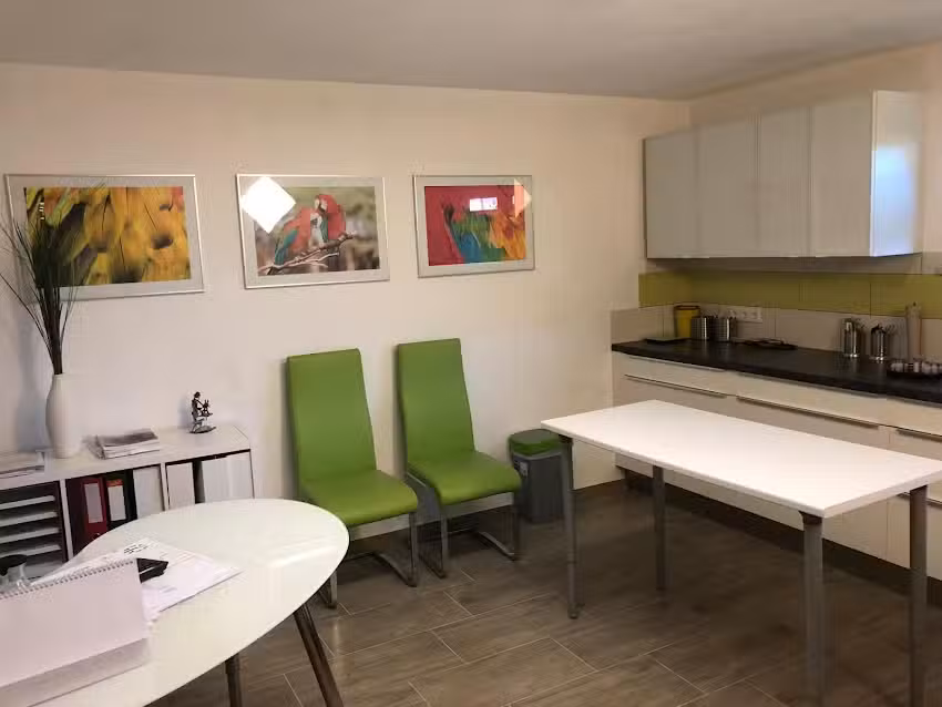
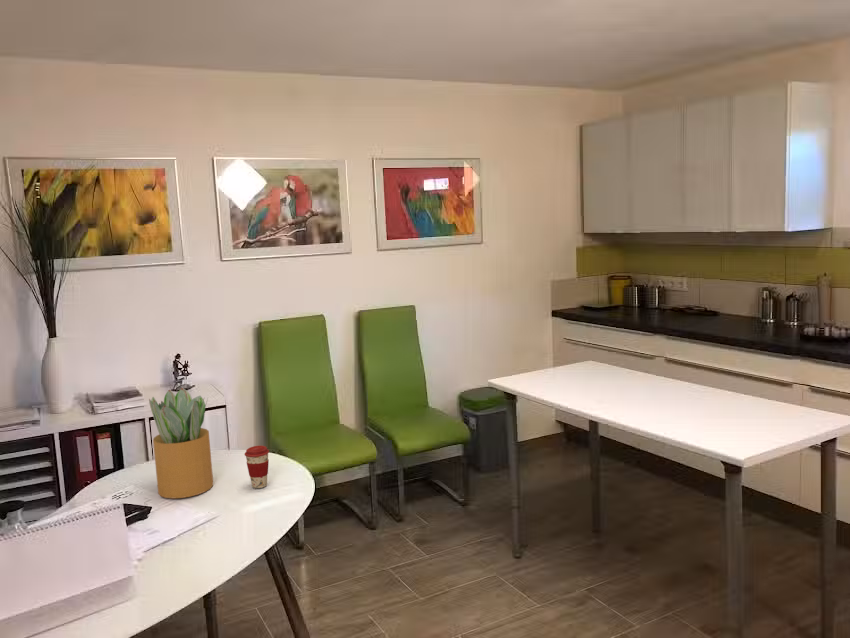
+ coffee cup (258, 467)
+ potted plant (180, 442)
